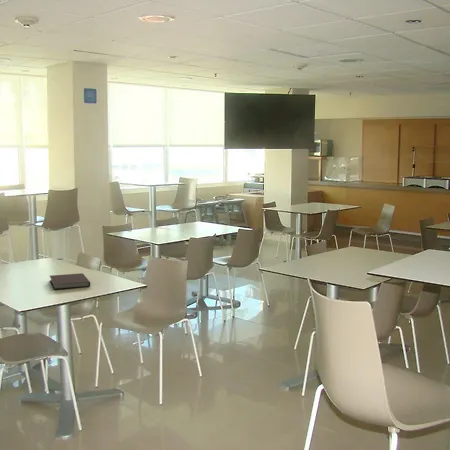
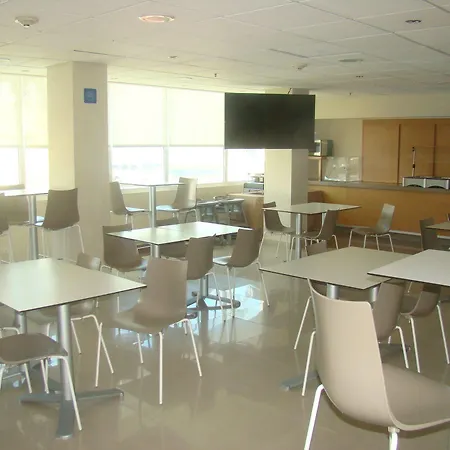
- notebook (69, 280)
